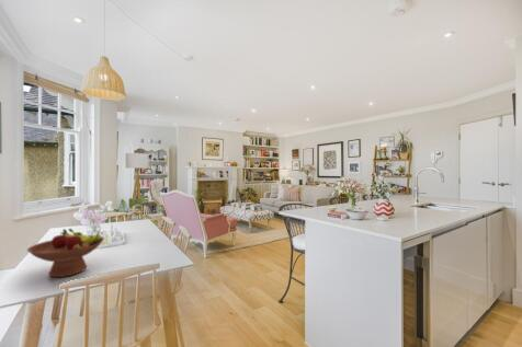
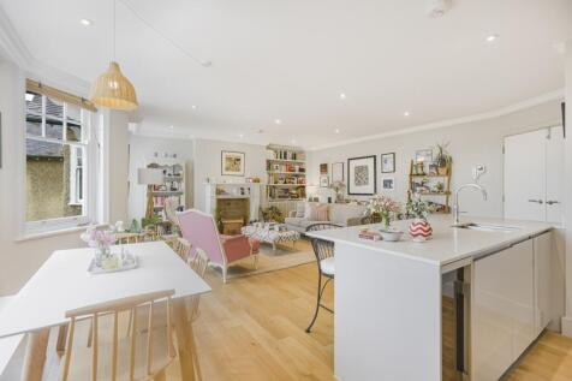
- fruit bowl (68, 252)
